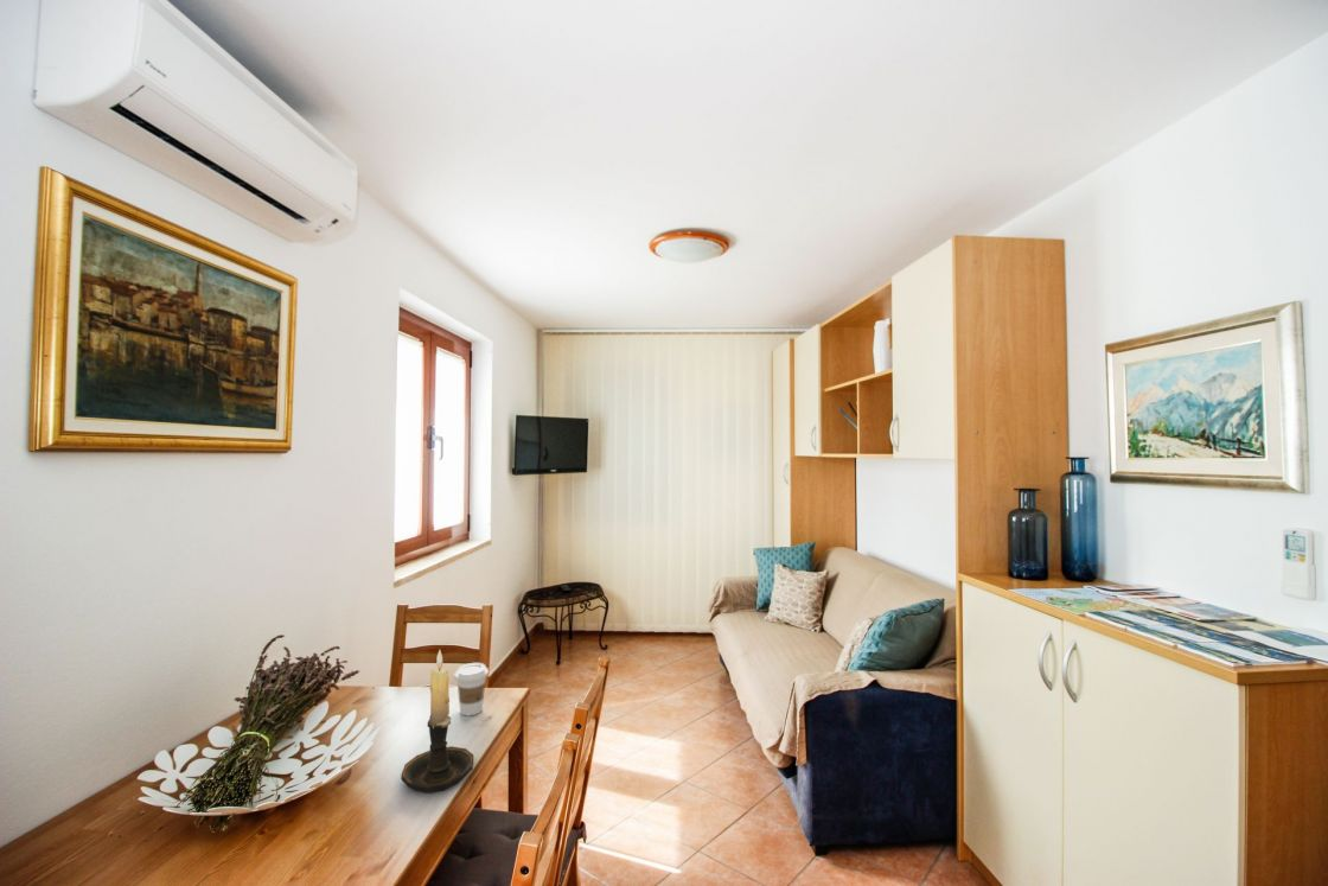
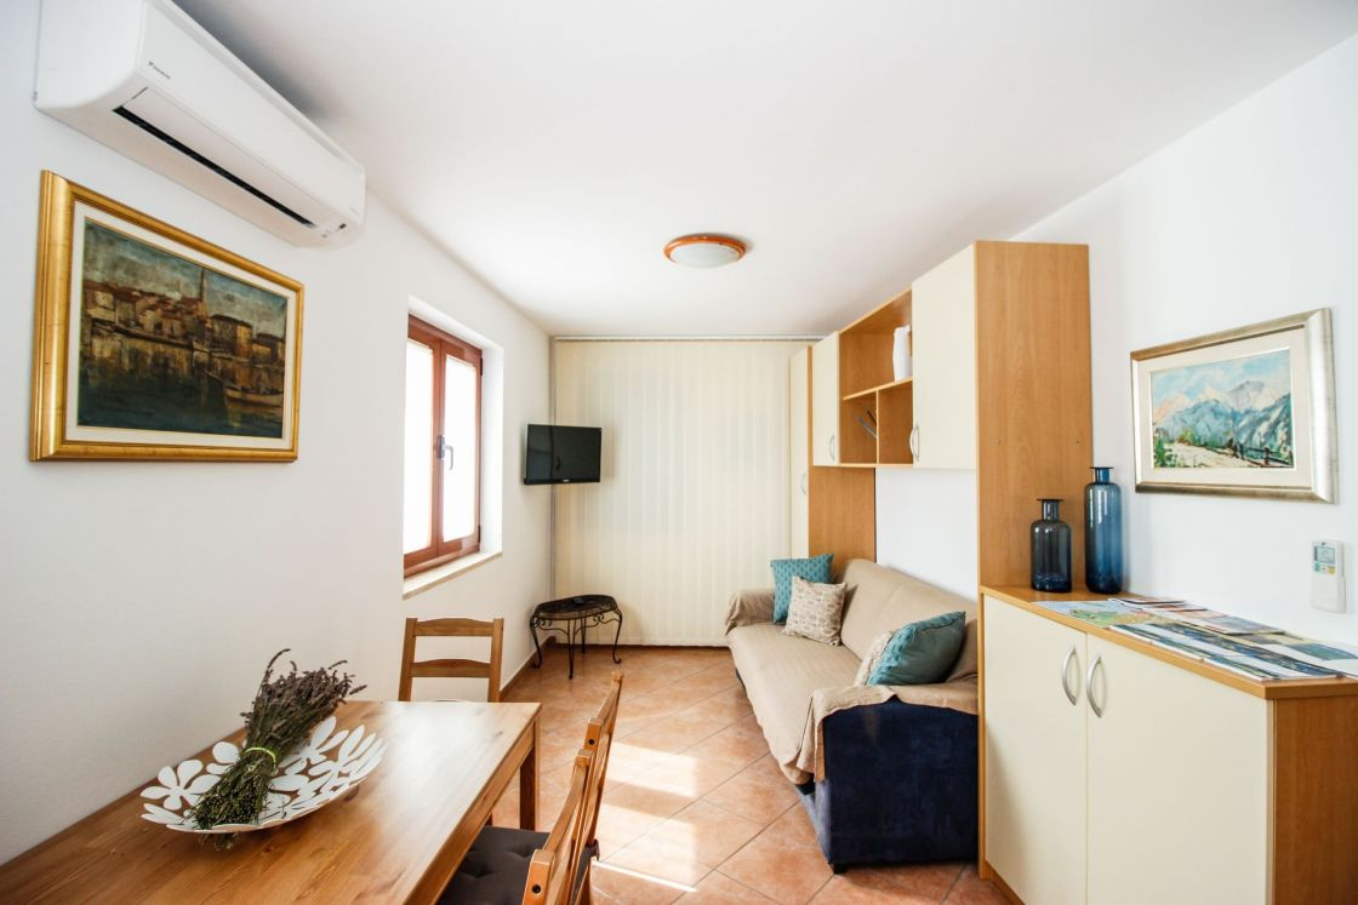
- coffee cup (471, 689)
- candle holder (438, 707)
